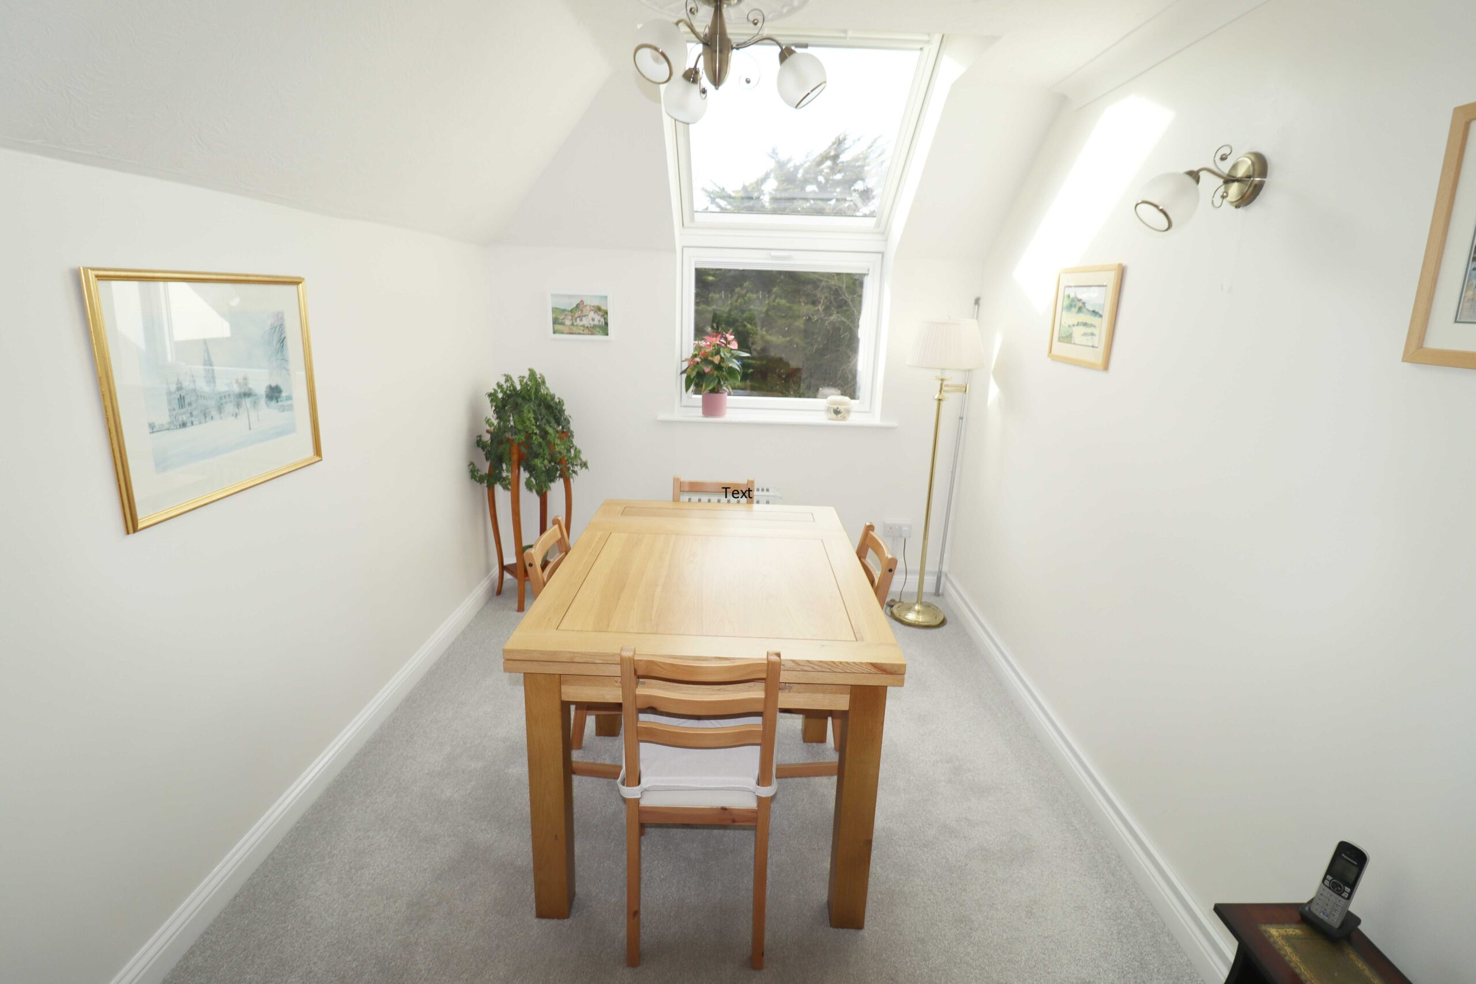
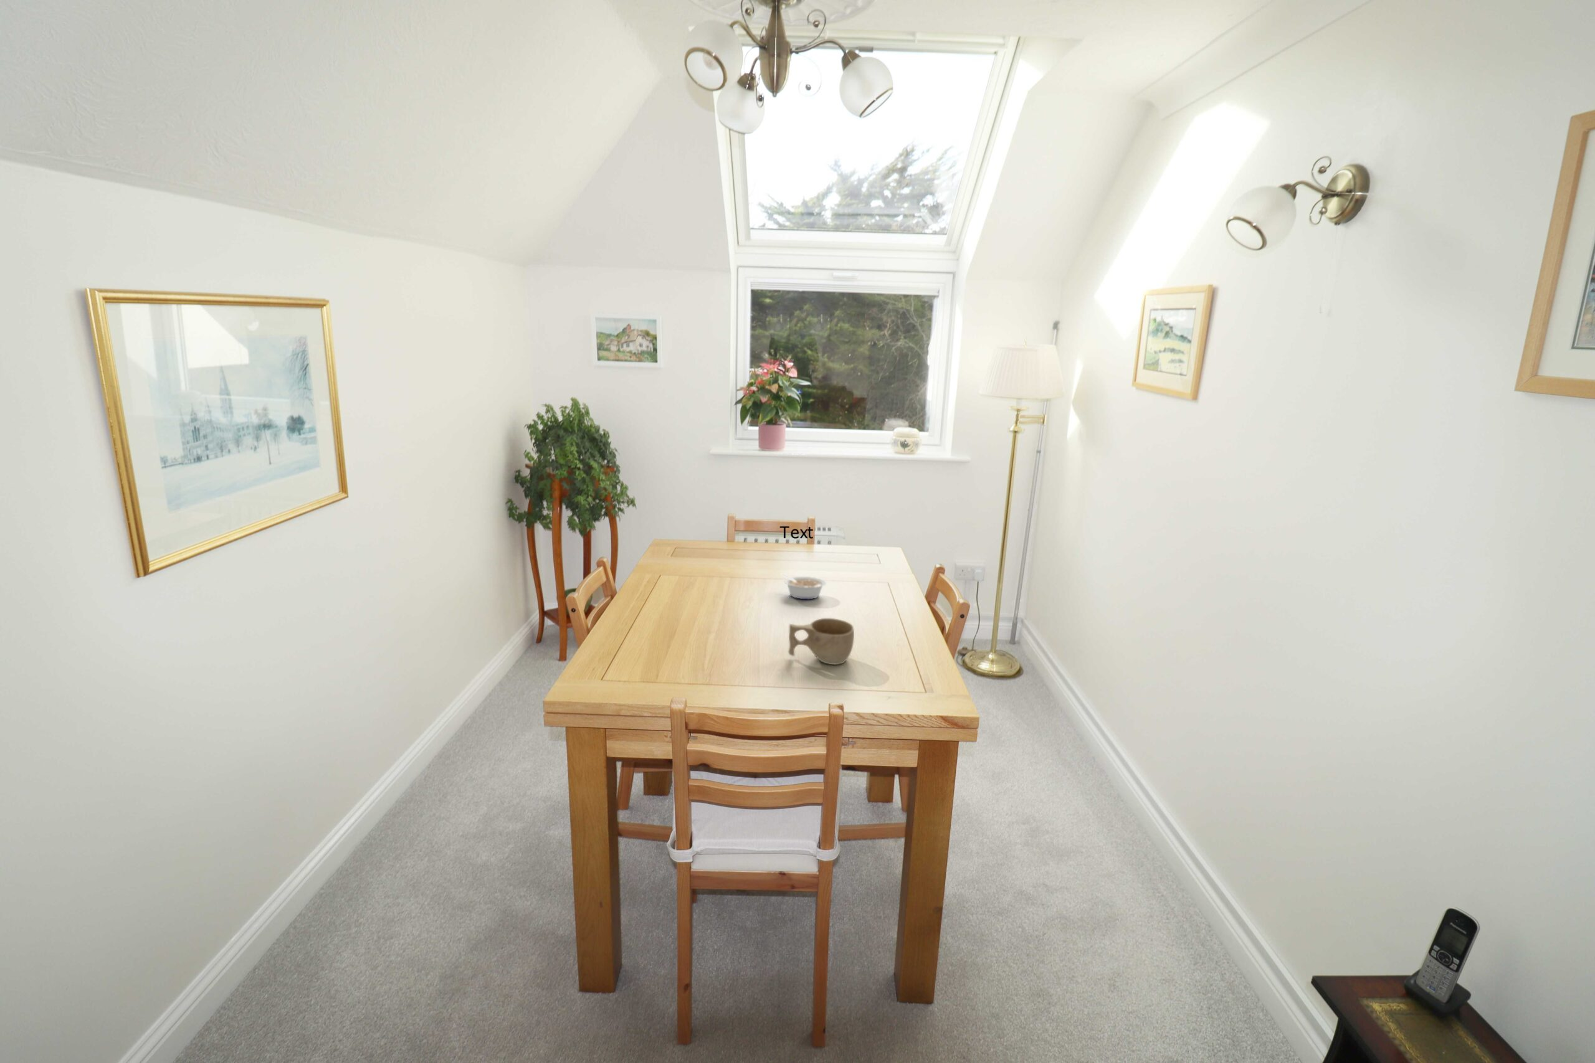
+ legume (803, 586)
+ cup (820, 642)
